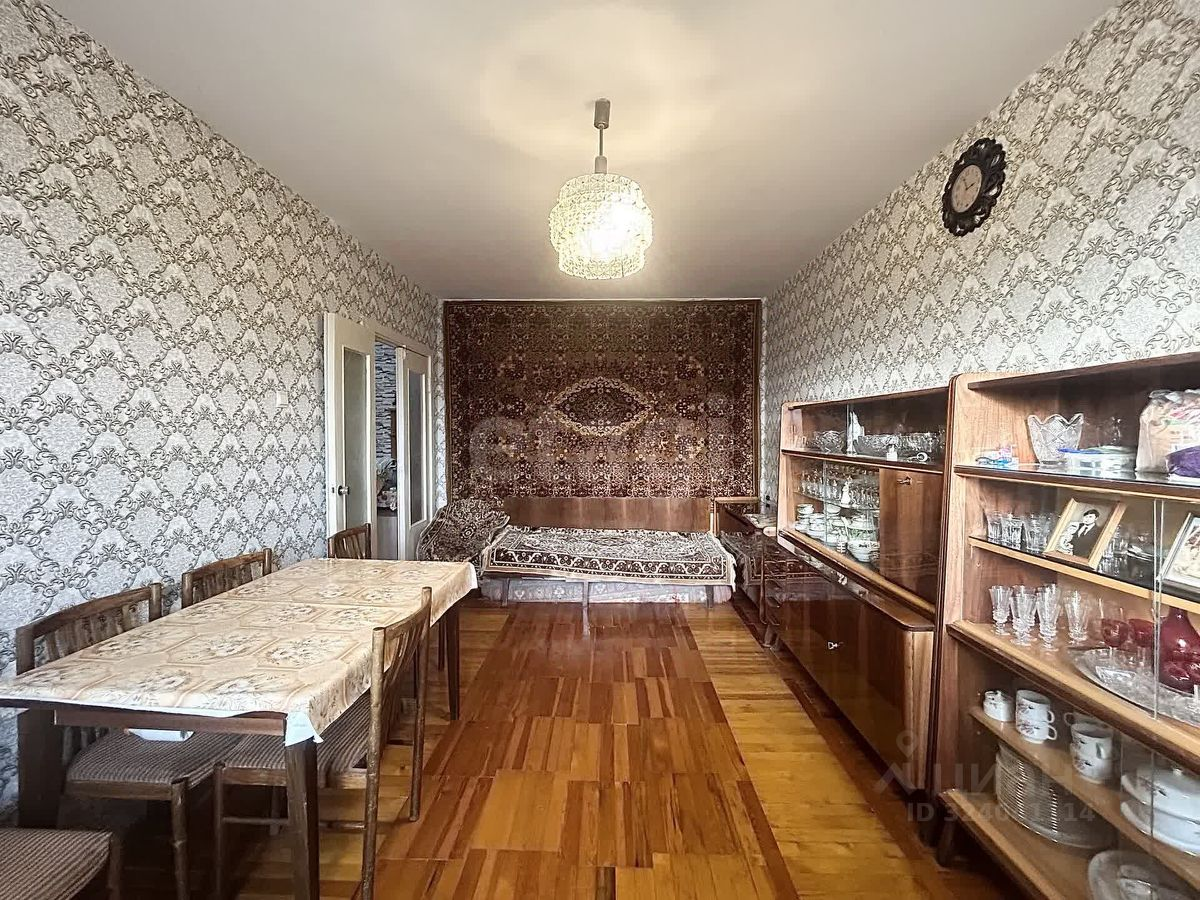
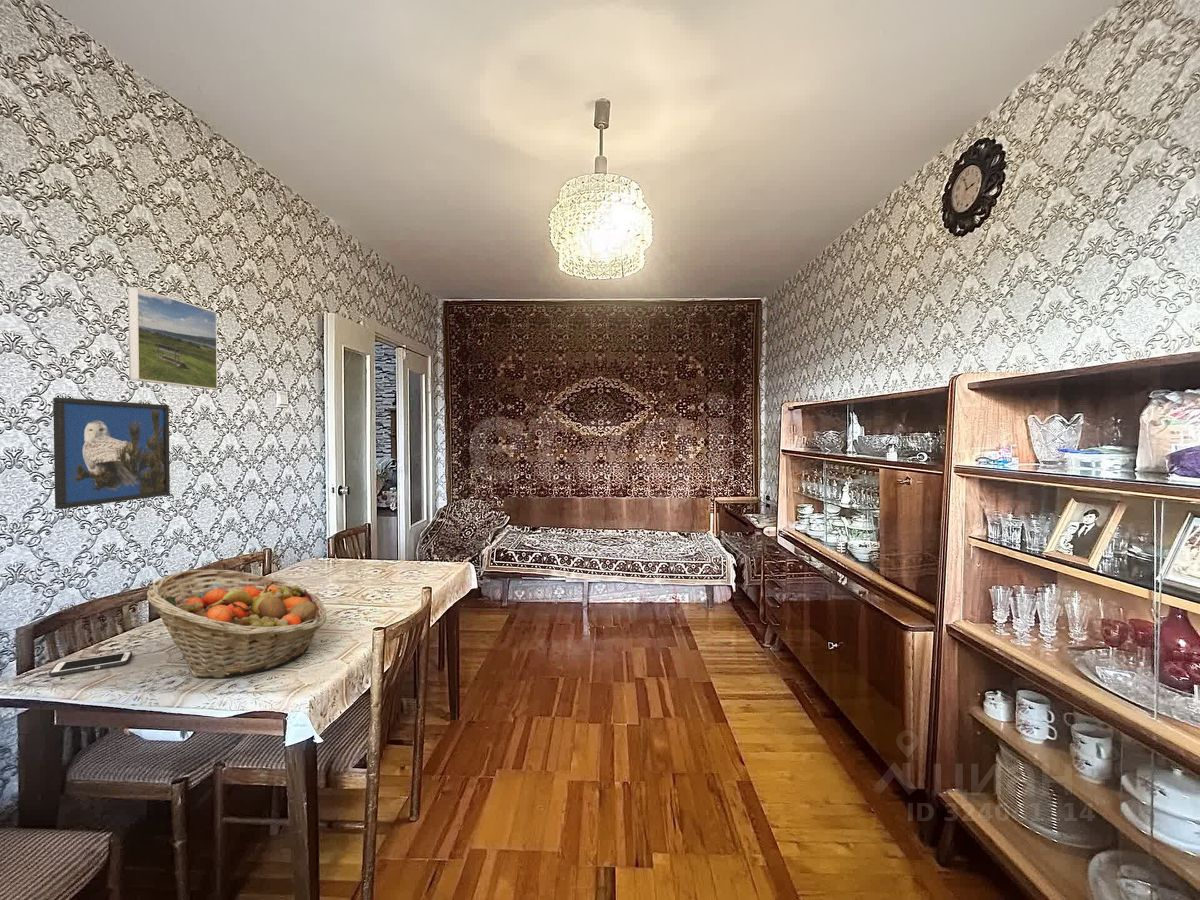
+ cell phone (92, 663)
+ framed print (117, 451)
+ fruit basket (244, 613)
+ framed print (176, 342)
